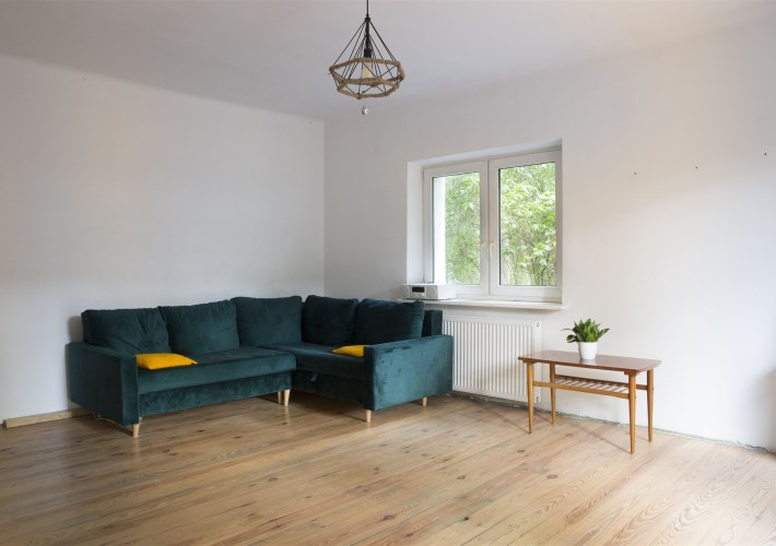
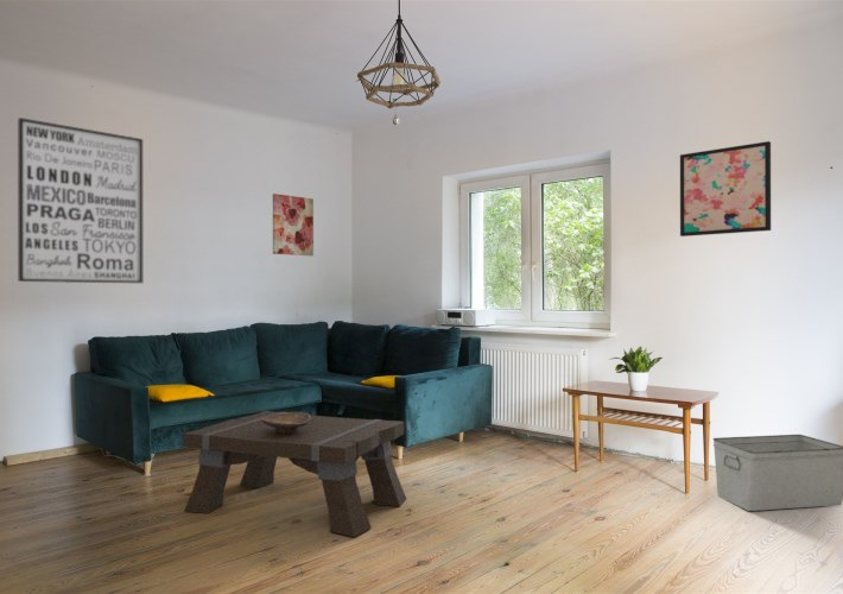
+ decorative bowl (285, 422)
+ wall art (293, 225)
+ storage bin (778, 470)
+ wall art (723, 190)
+ wall art (83, 206)
+ coffee table (298, 466)
